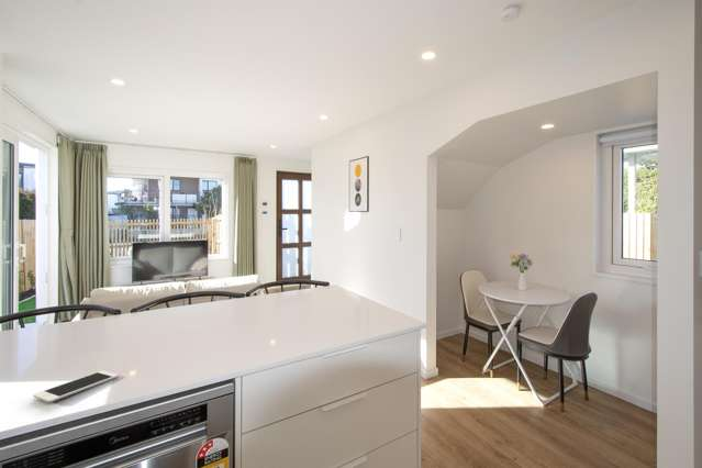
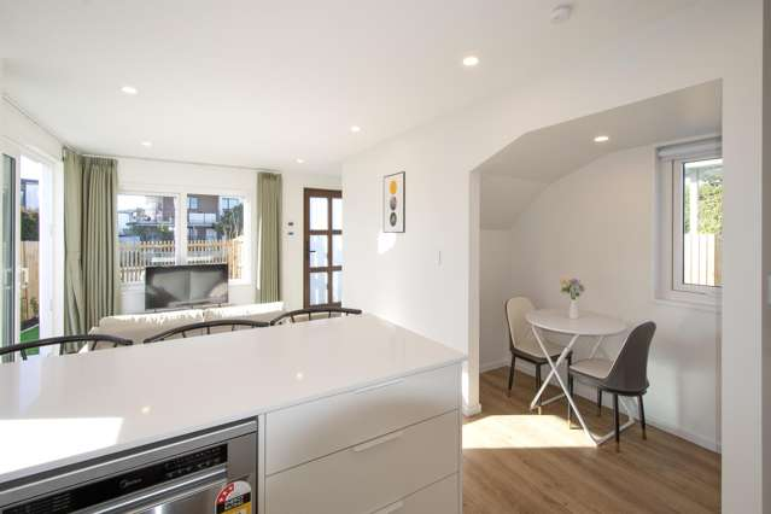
- cell phone (78, 385)
